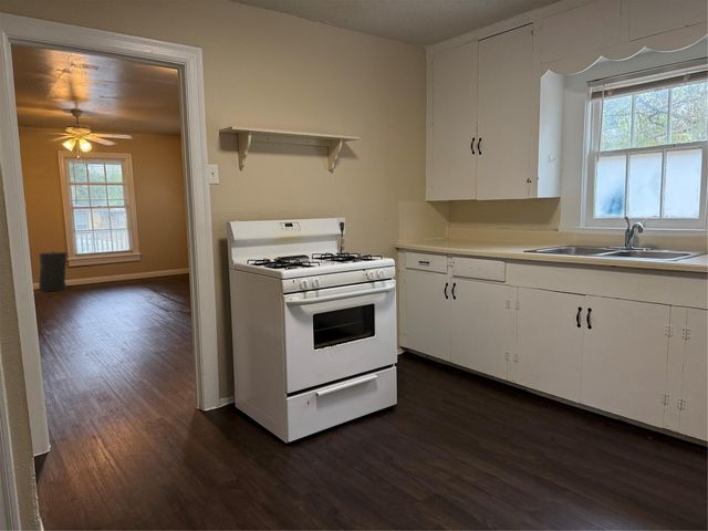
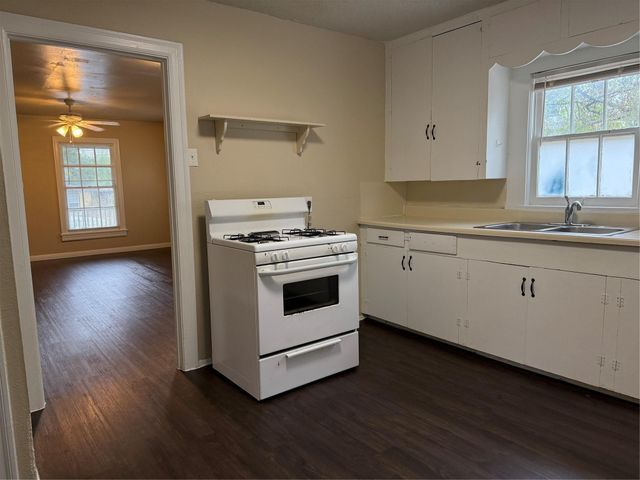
- trash can (53, 269)
